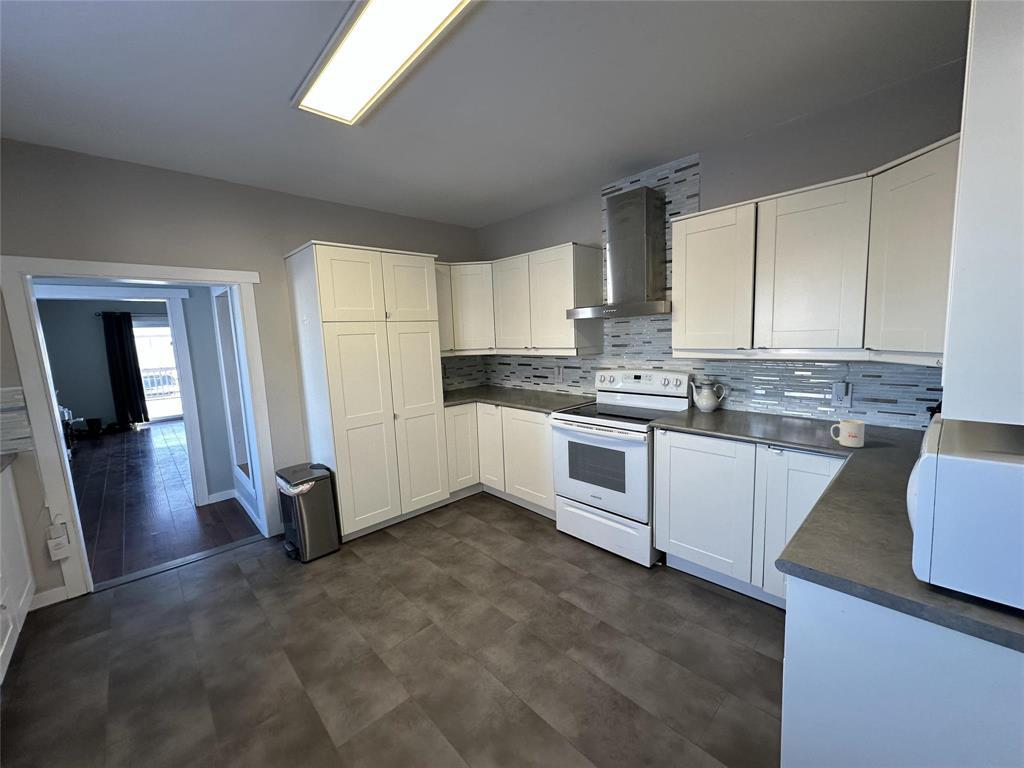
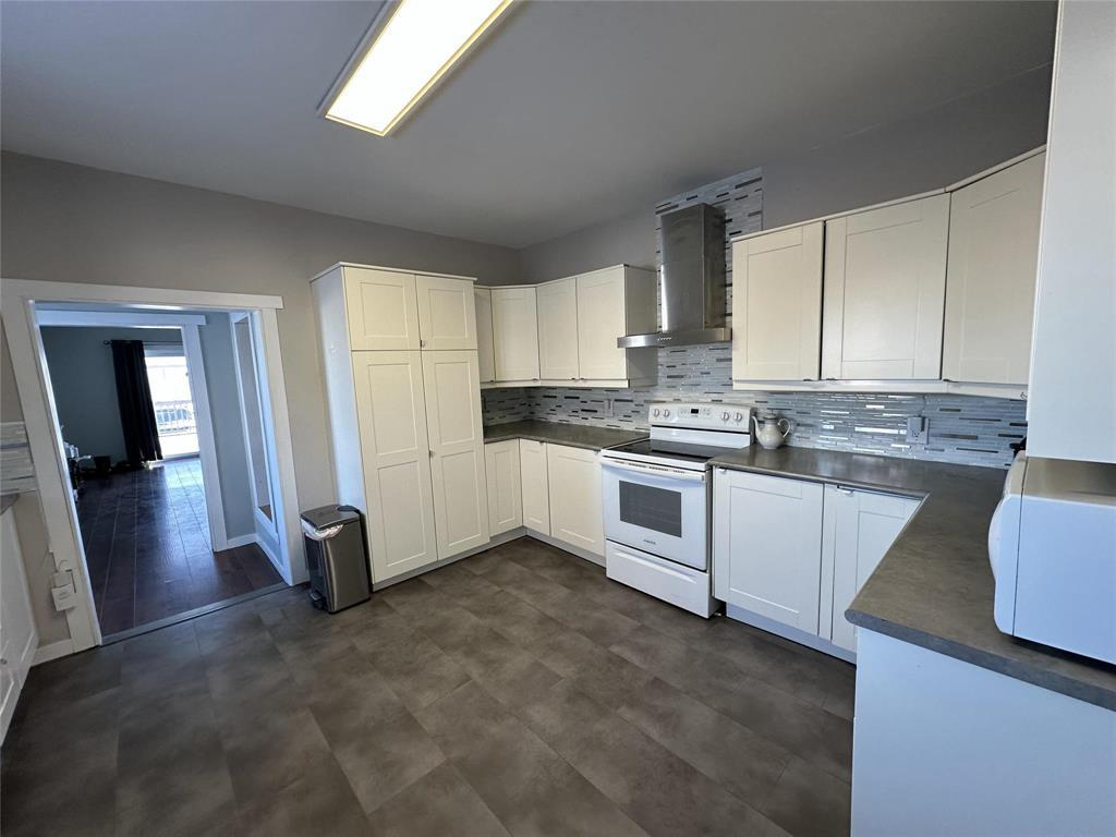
- mug (847, 432)
